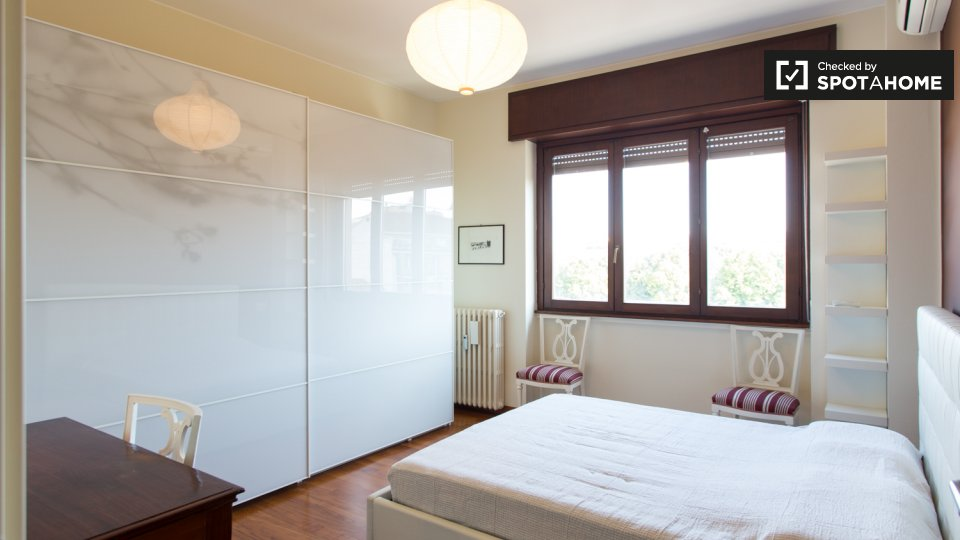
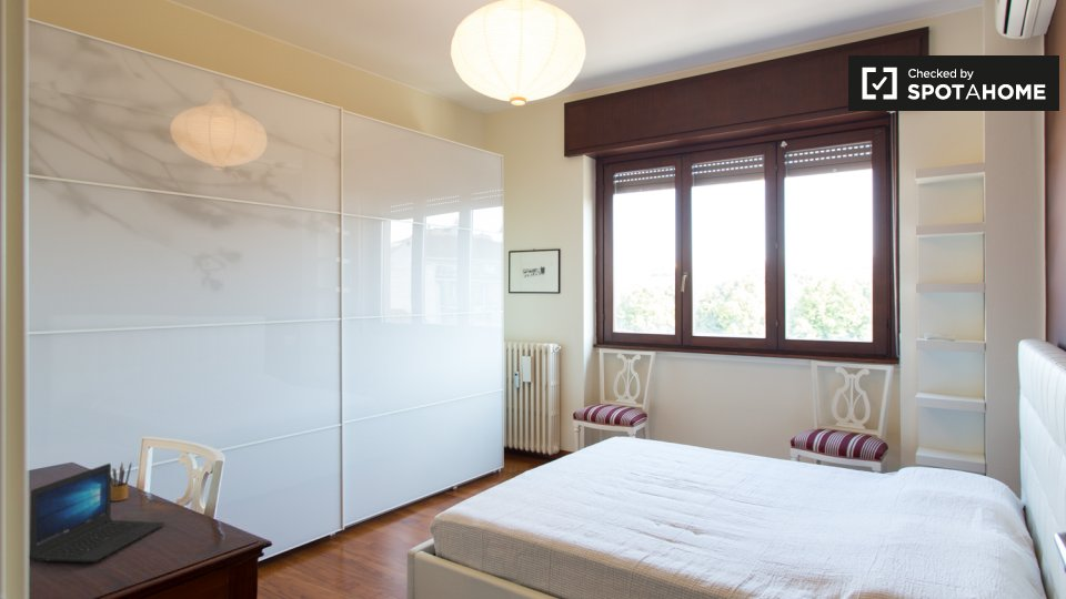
+ pencil box (120, 481)
+ laptop (101, 508)
